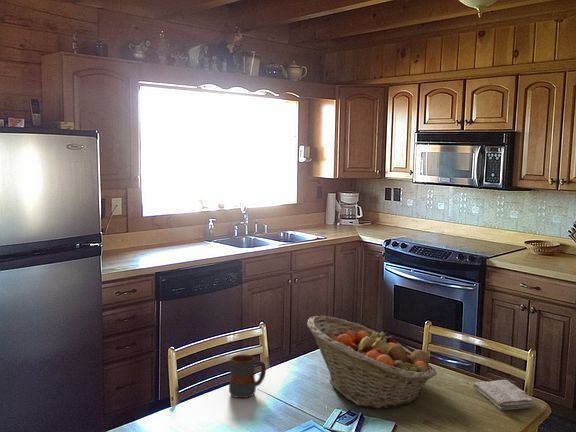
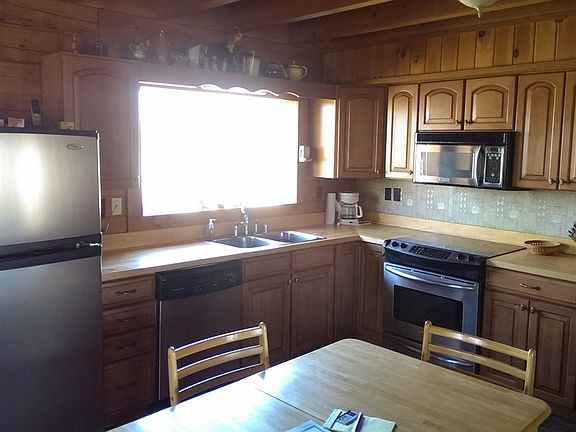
- mug (247, 375)
- washcloth (502, 393)
- fruit basket (368, 355)
